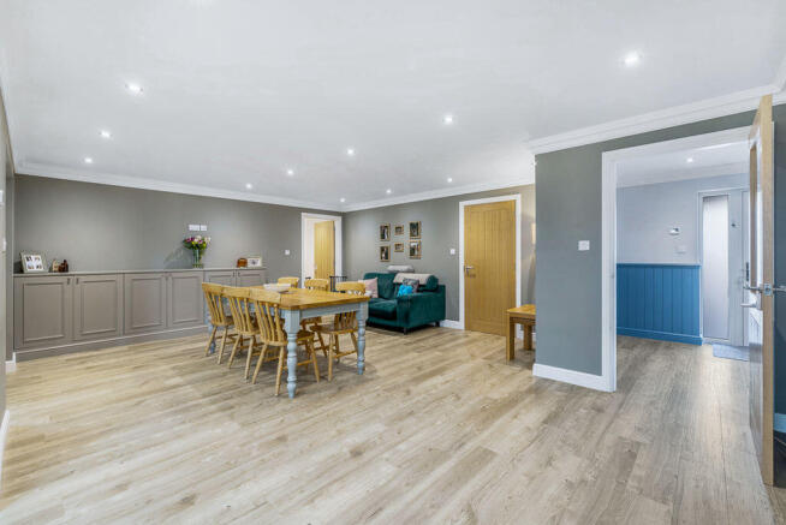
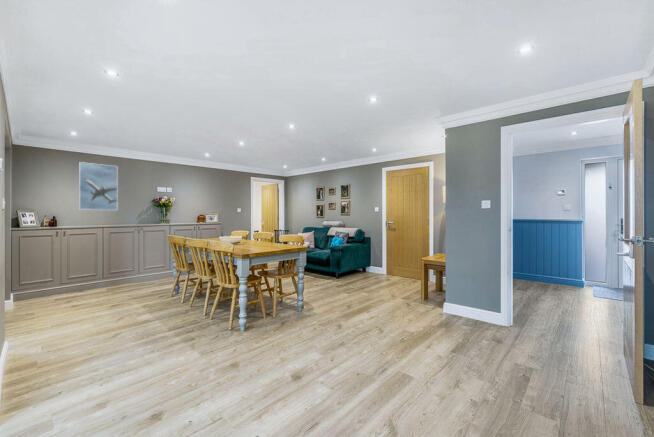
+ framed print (99, 187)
